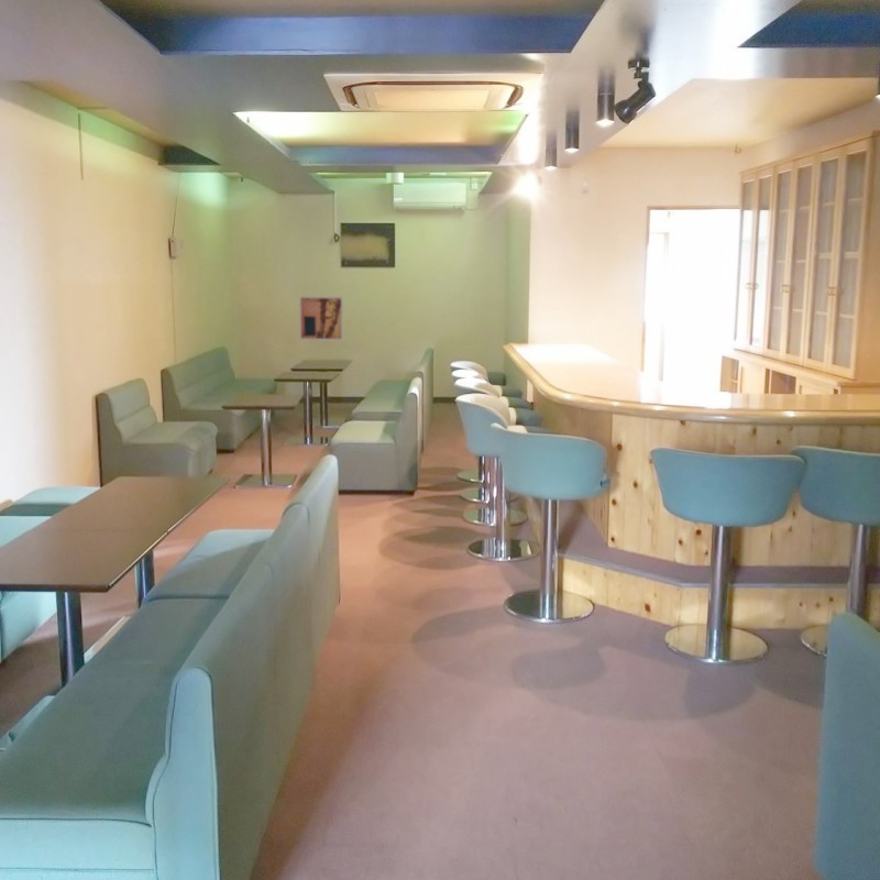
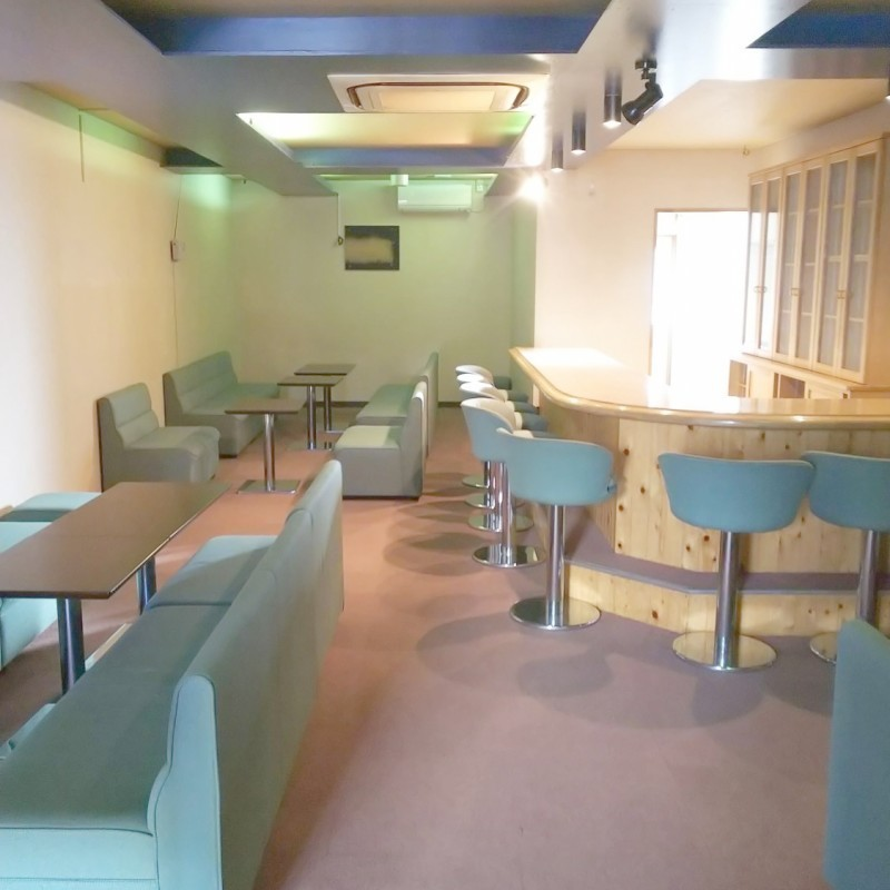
- wall art (321, 318)
